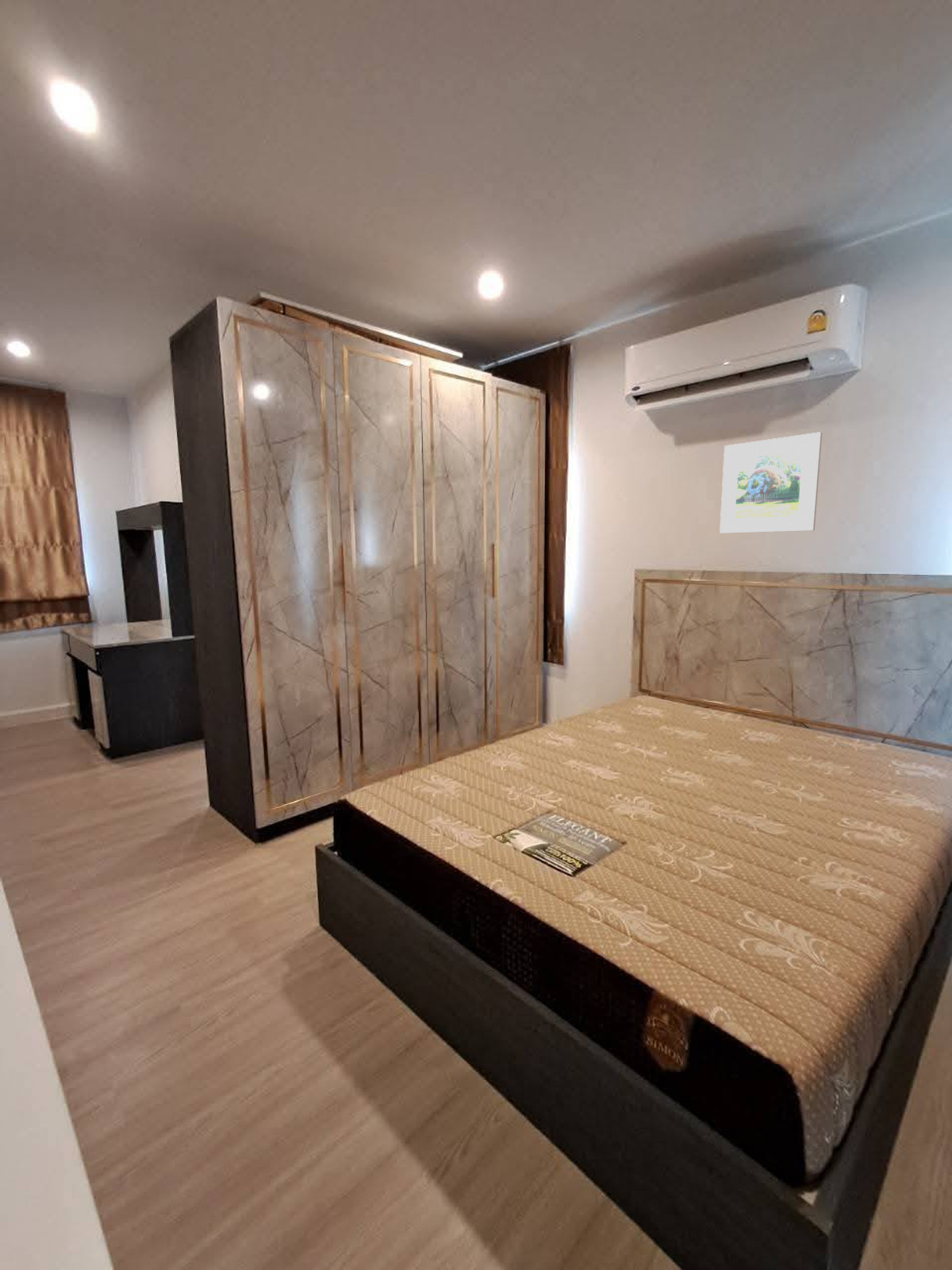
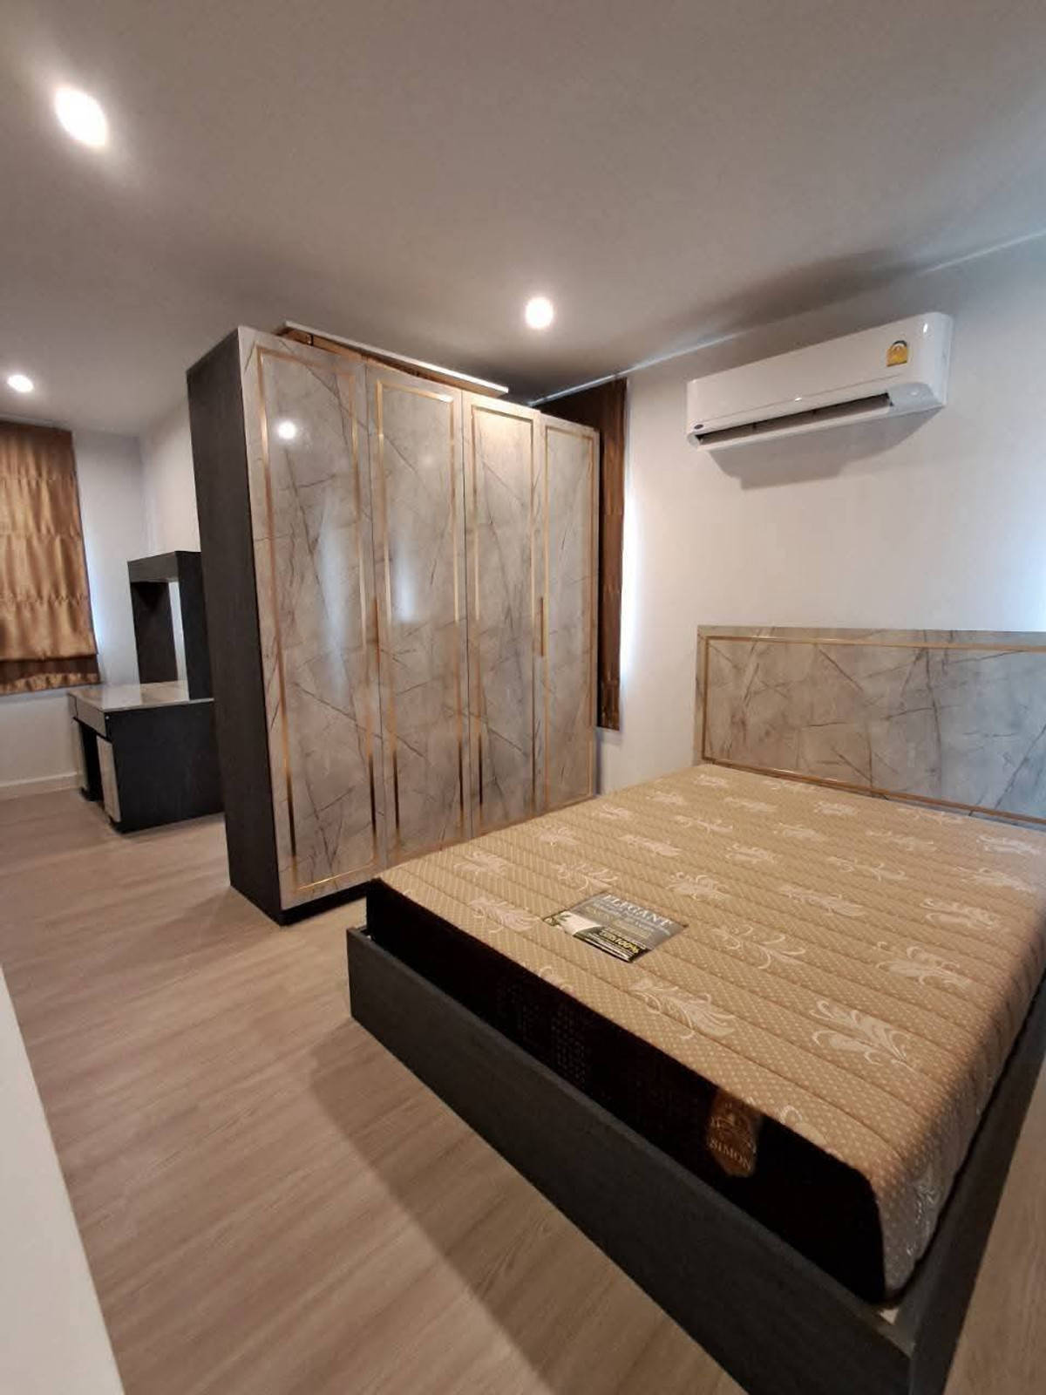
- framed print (767, 486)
